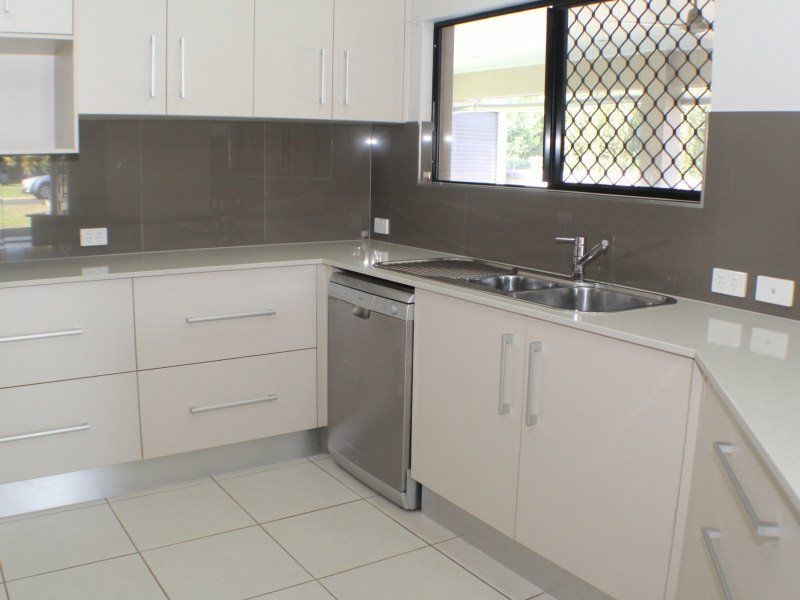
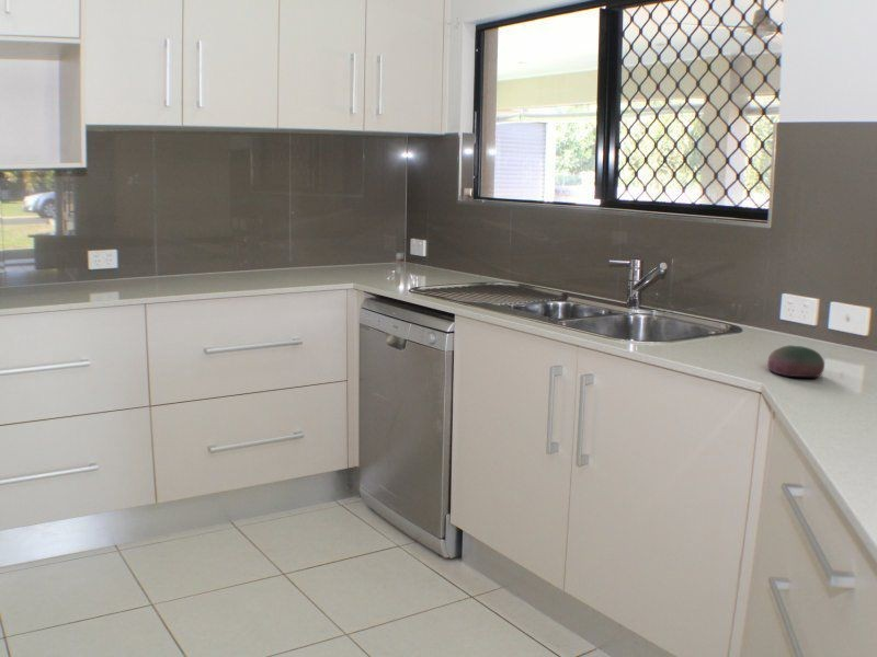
+ bowl (798, 358)
